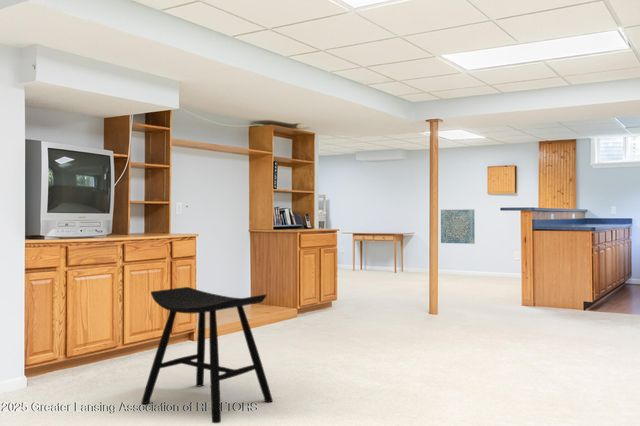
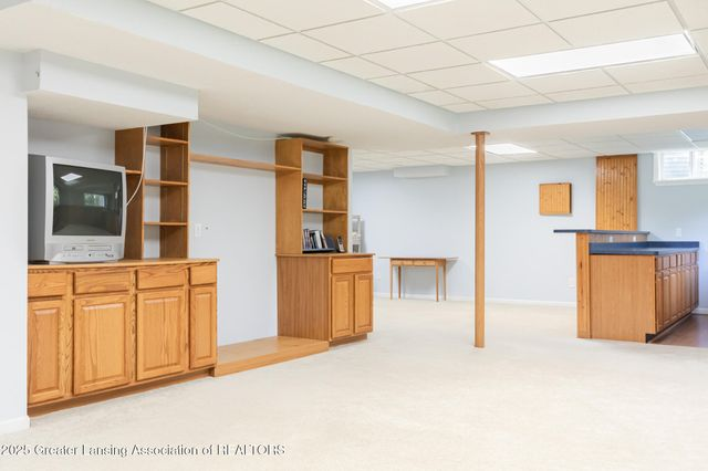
- wall art (457, 226)
- stool (210, 347)
